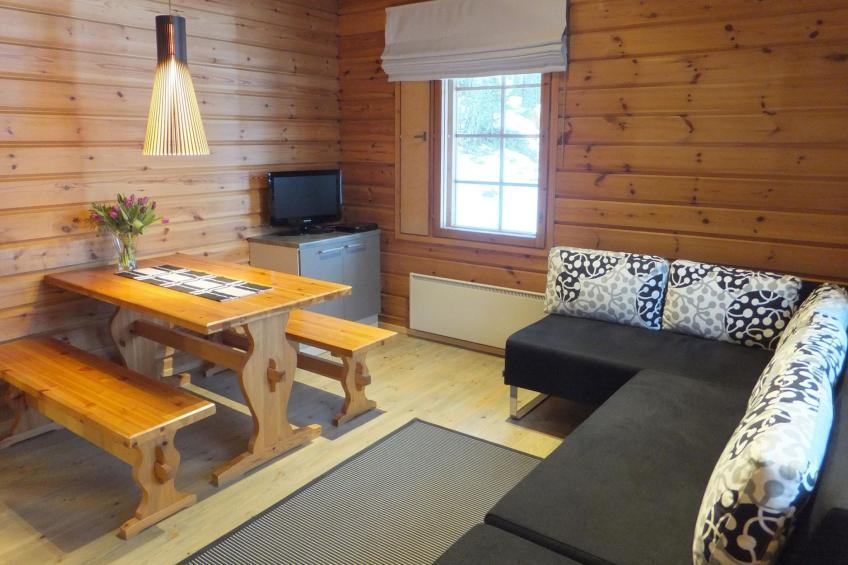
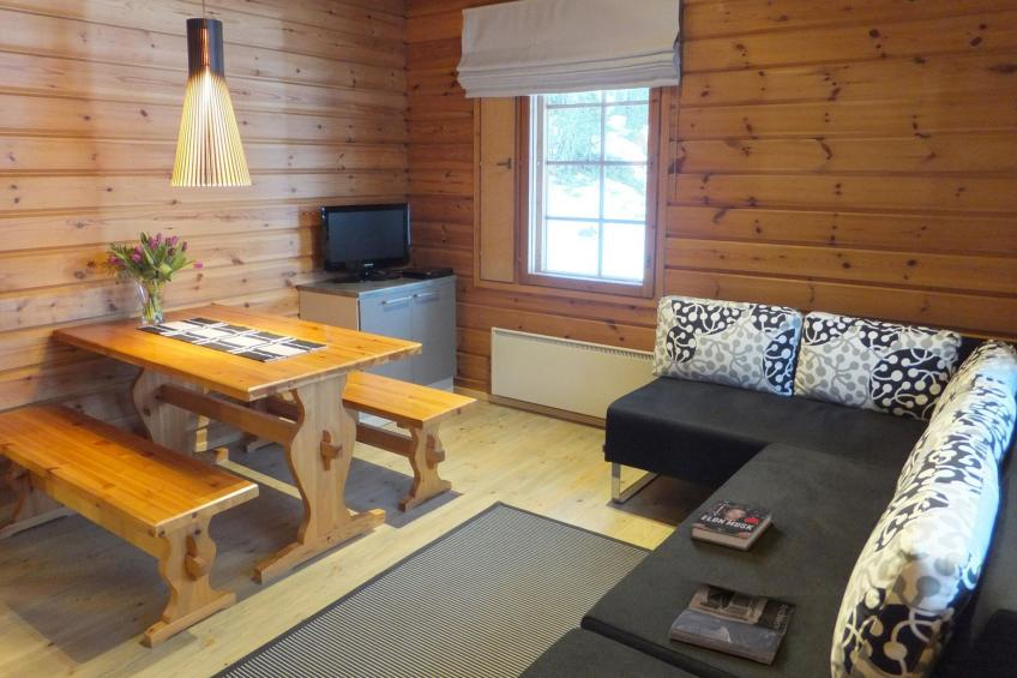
+ book (732, 523)
+ magazine (734, 618)
